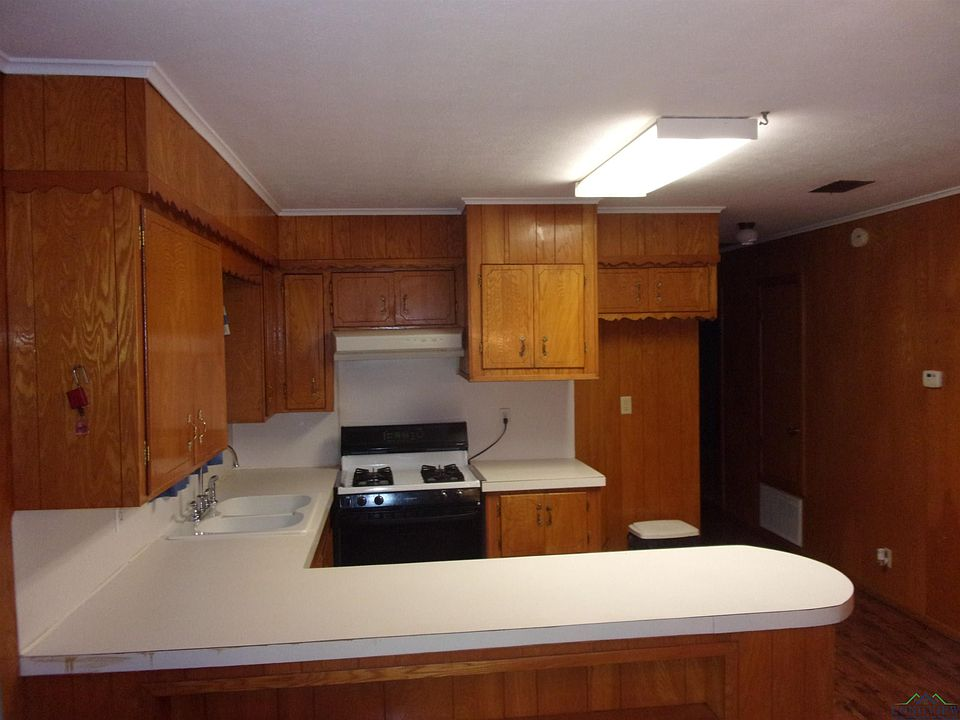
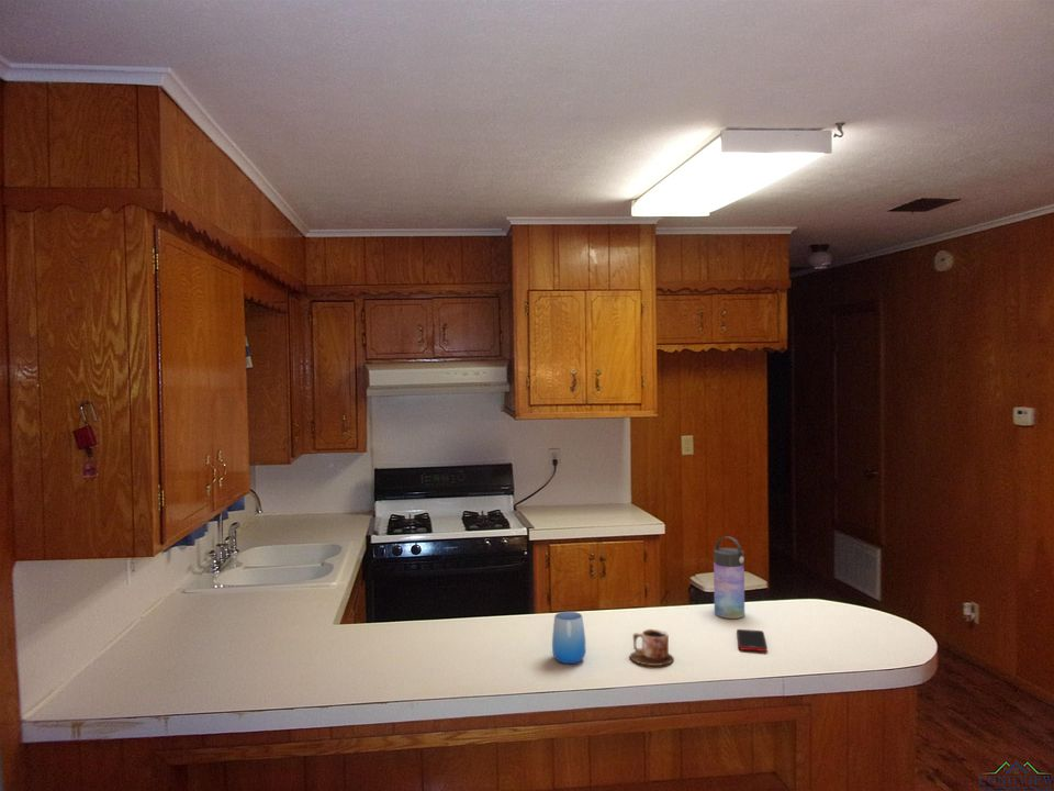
+ cell phone (751, 639)
+ water bottle (728, 575)
+ cup (569, 637)
+ mug (651, 645)
